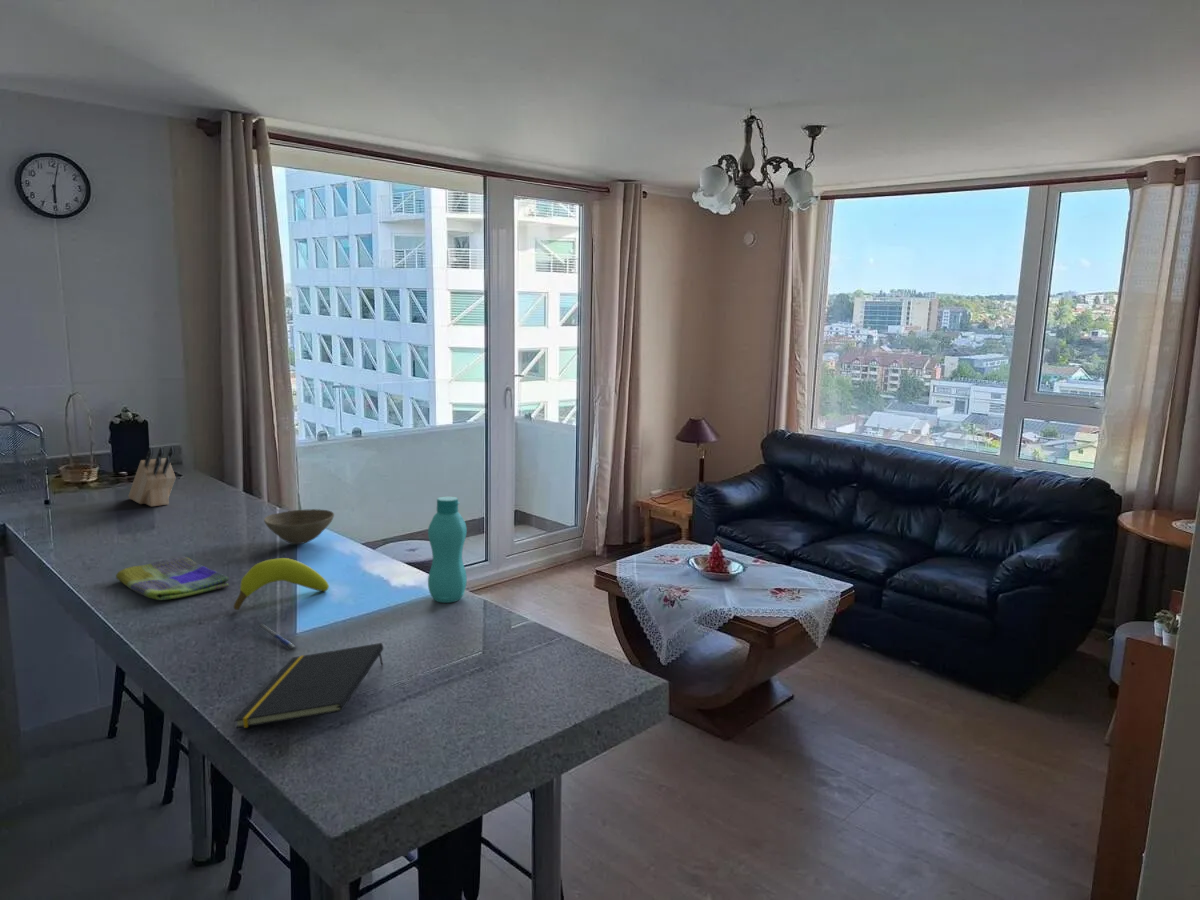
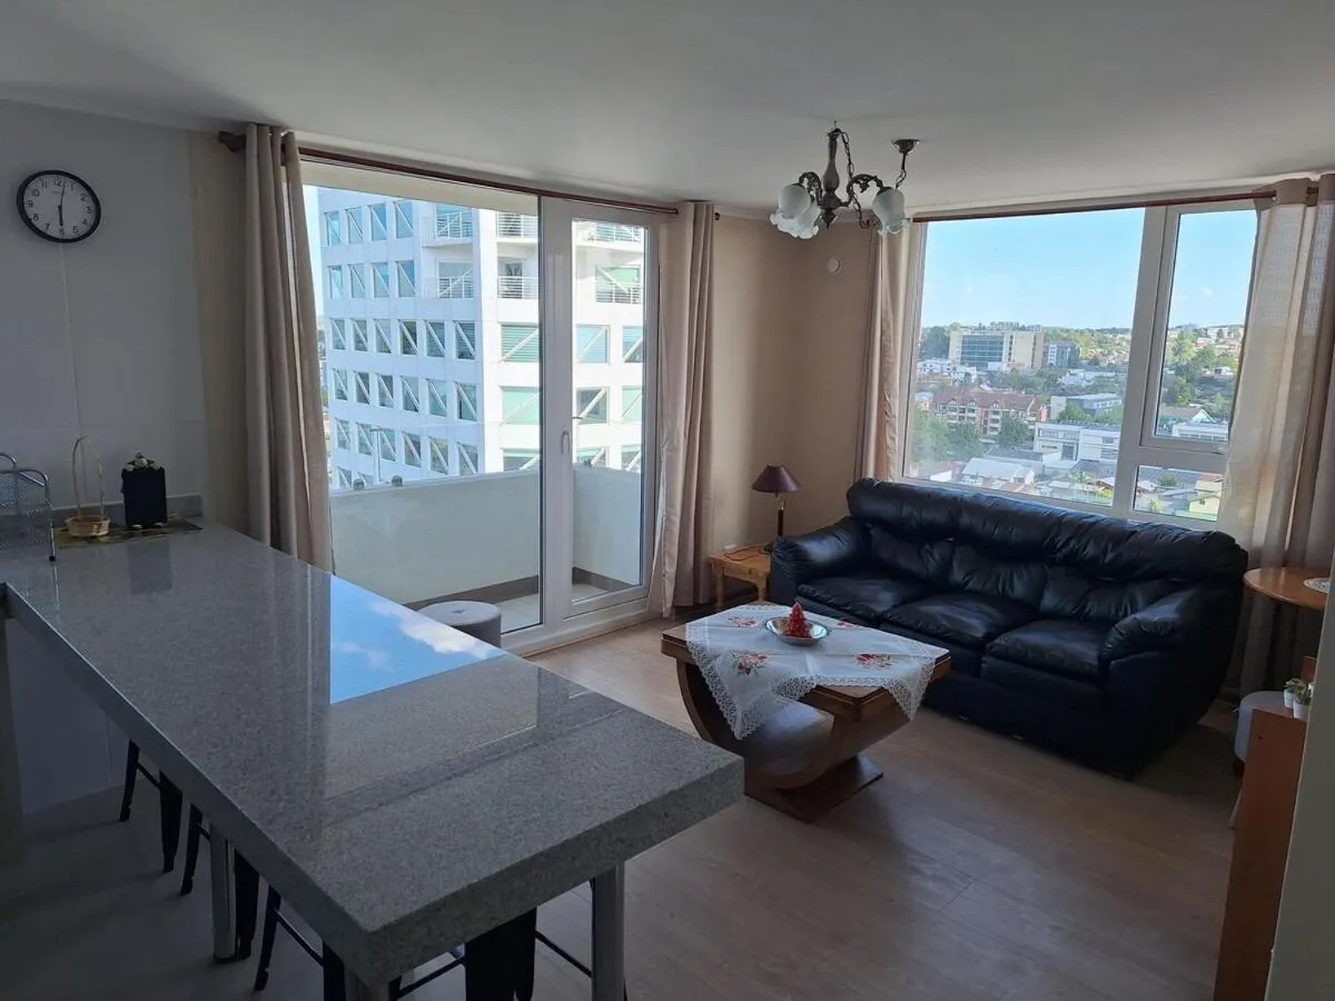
- bottle (447, 548)
- dish towel (172, 577)
- banana (281, 578)
- knife block (152, 472)
- notepad (315, 682)
- bowl (300, 529)
- pen (276, 635)
